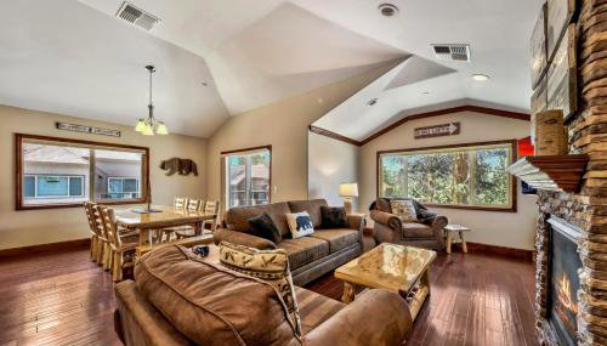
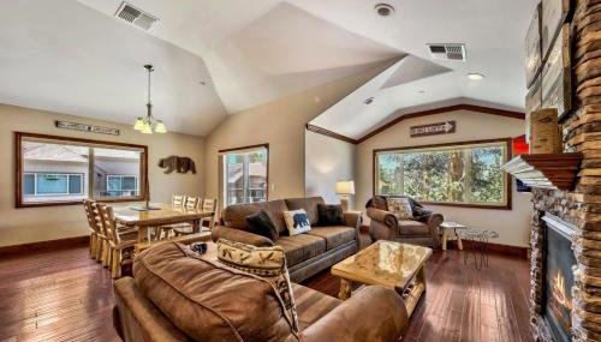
+ side table (474, 248)
